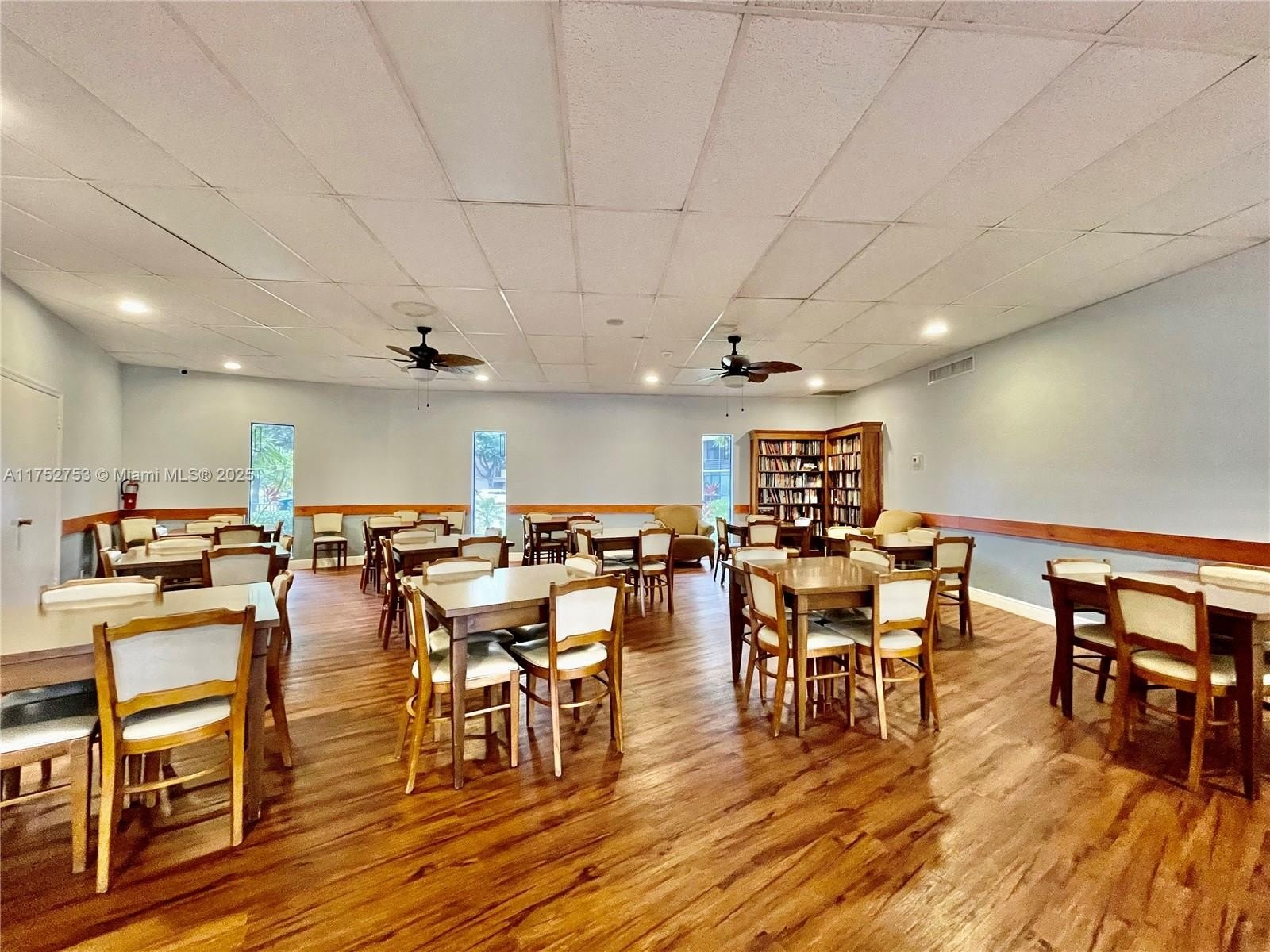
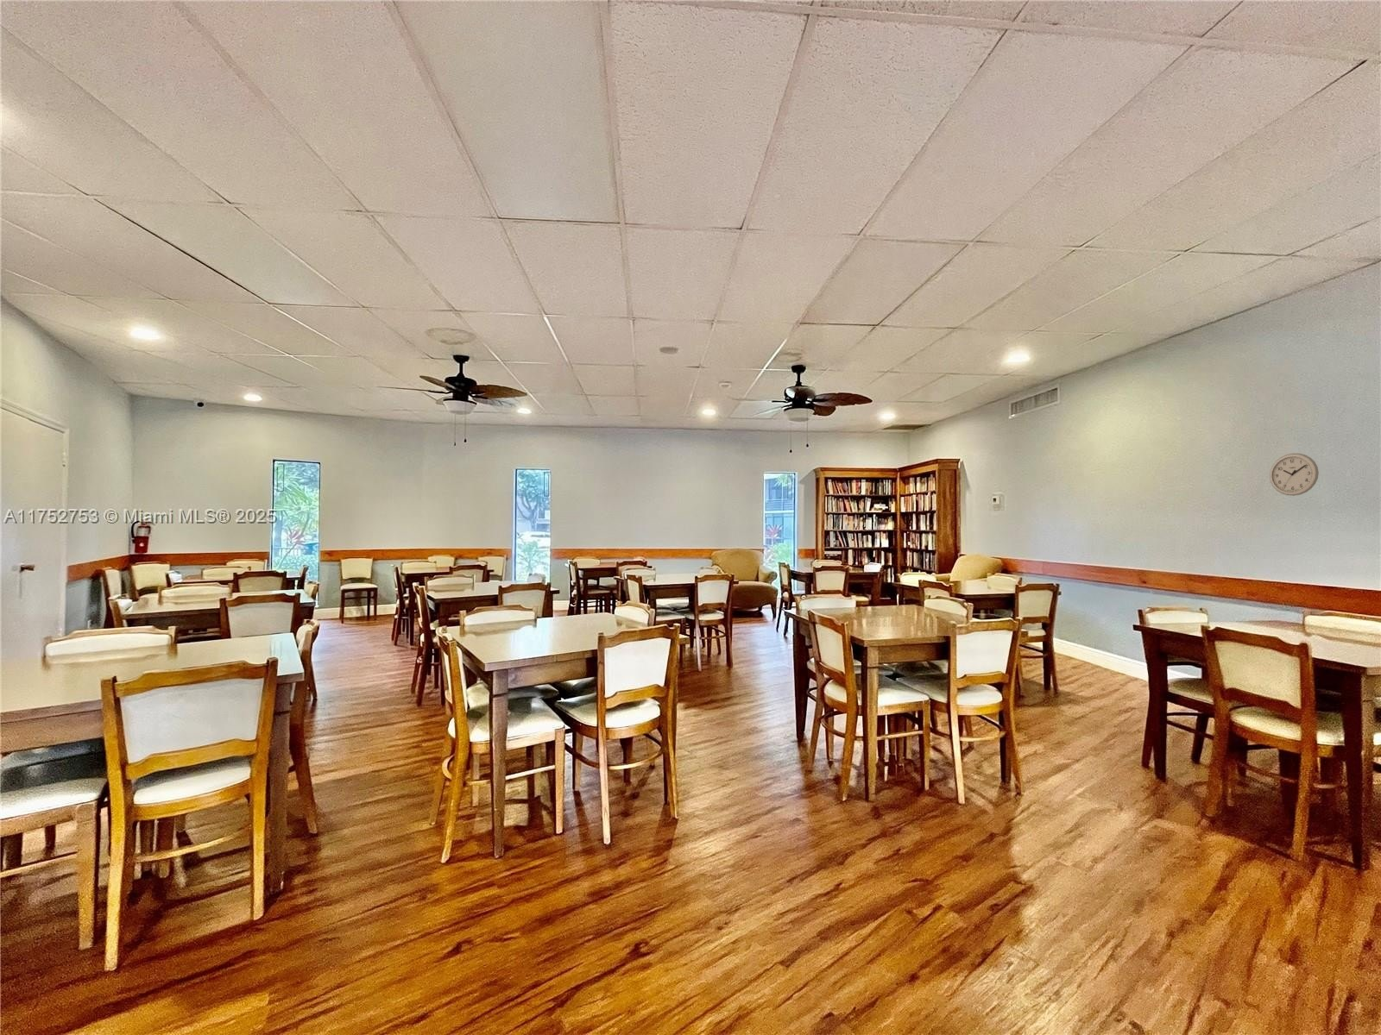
+ wall clock (1292, 474)
